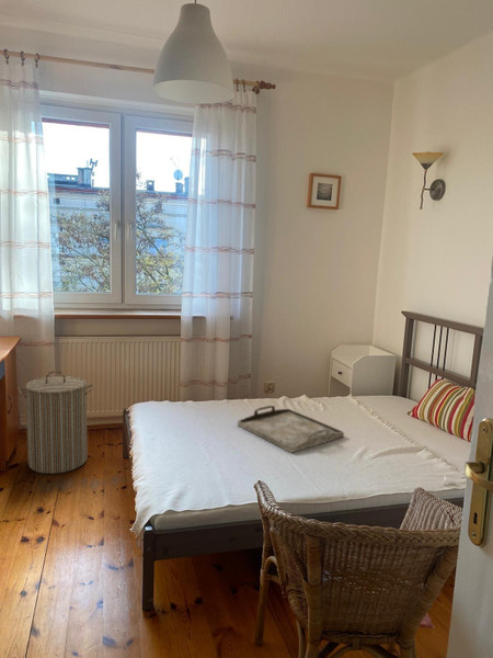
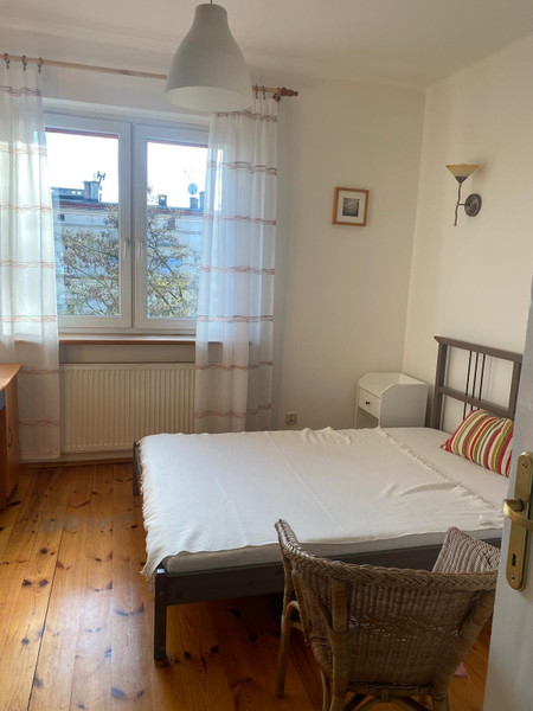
- laundry hamper (57, 417)
- serving tray (289, 423)
